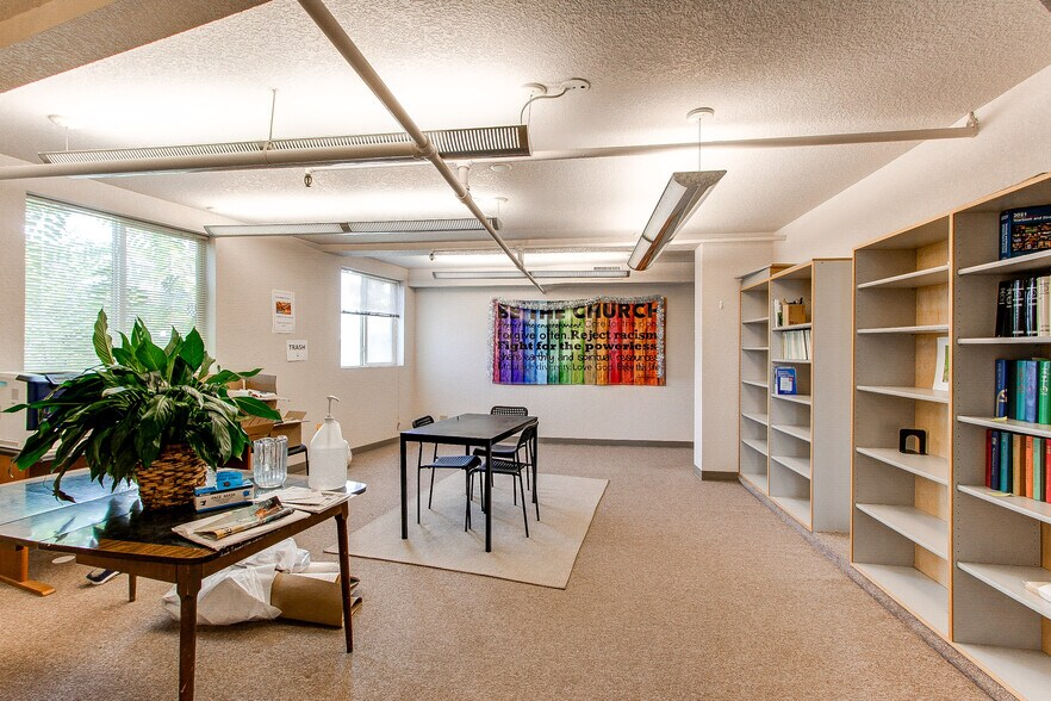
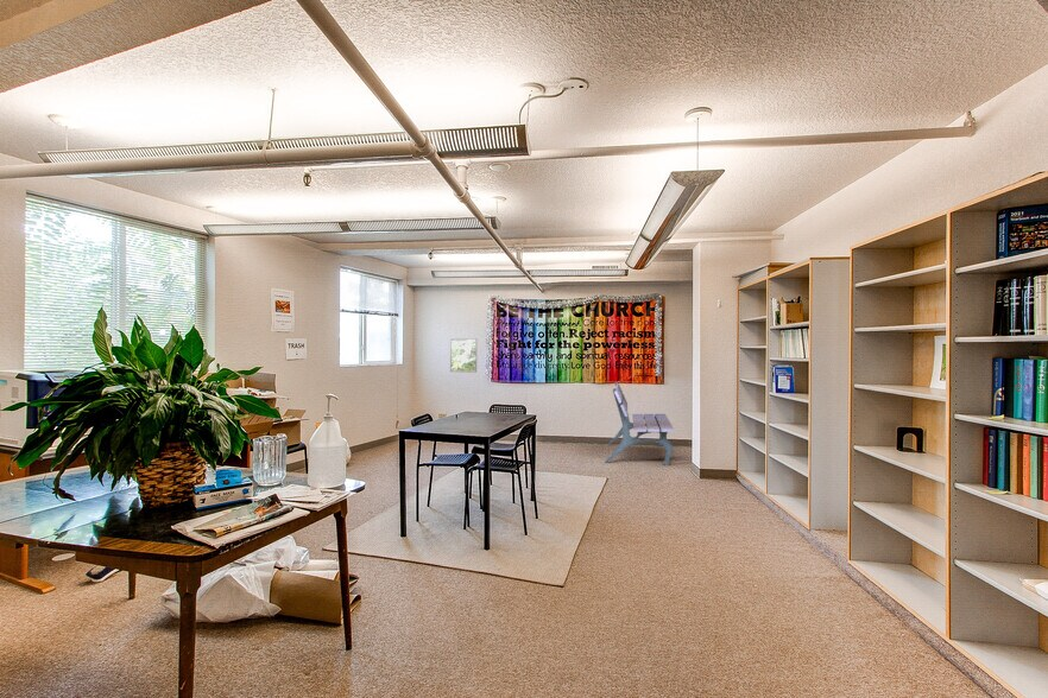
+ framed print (463, 355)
+ bench (637, 419)
